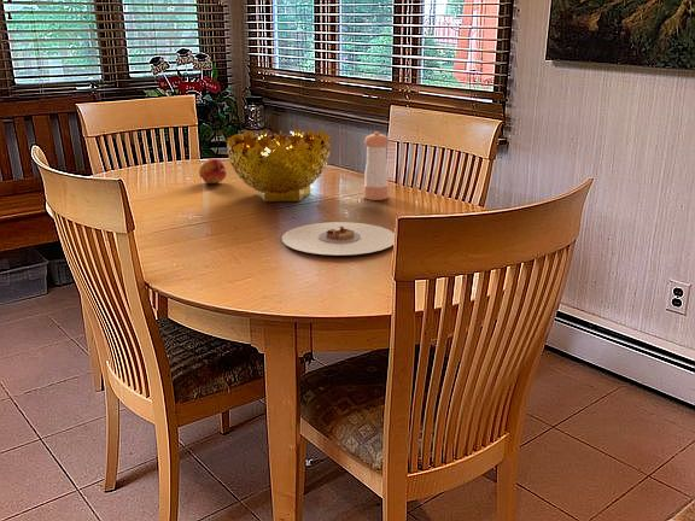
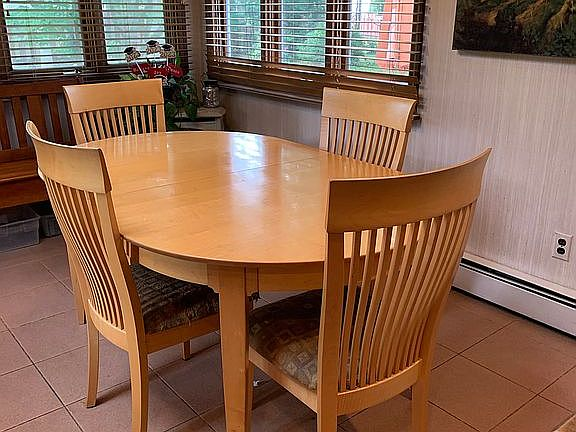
- plate (339, 233)
- decorative bowl (279, 164)
- fruit (211, 170)
- pepper shaker (375, 164)
